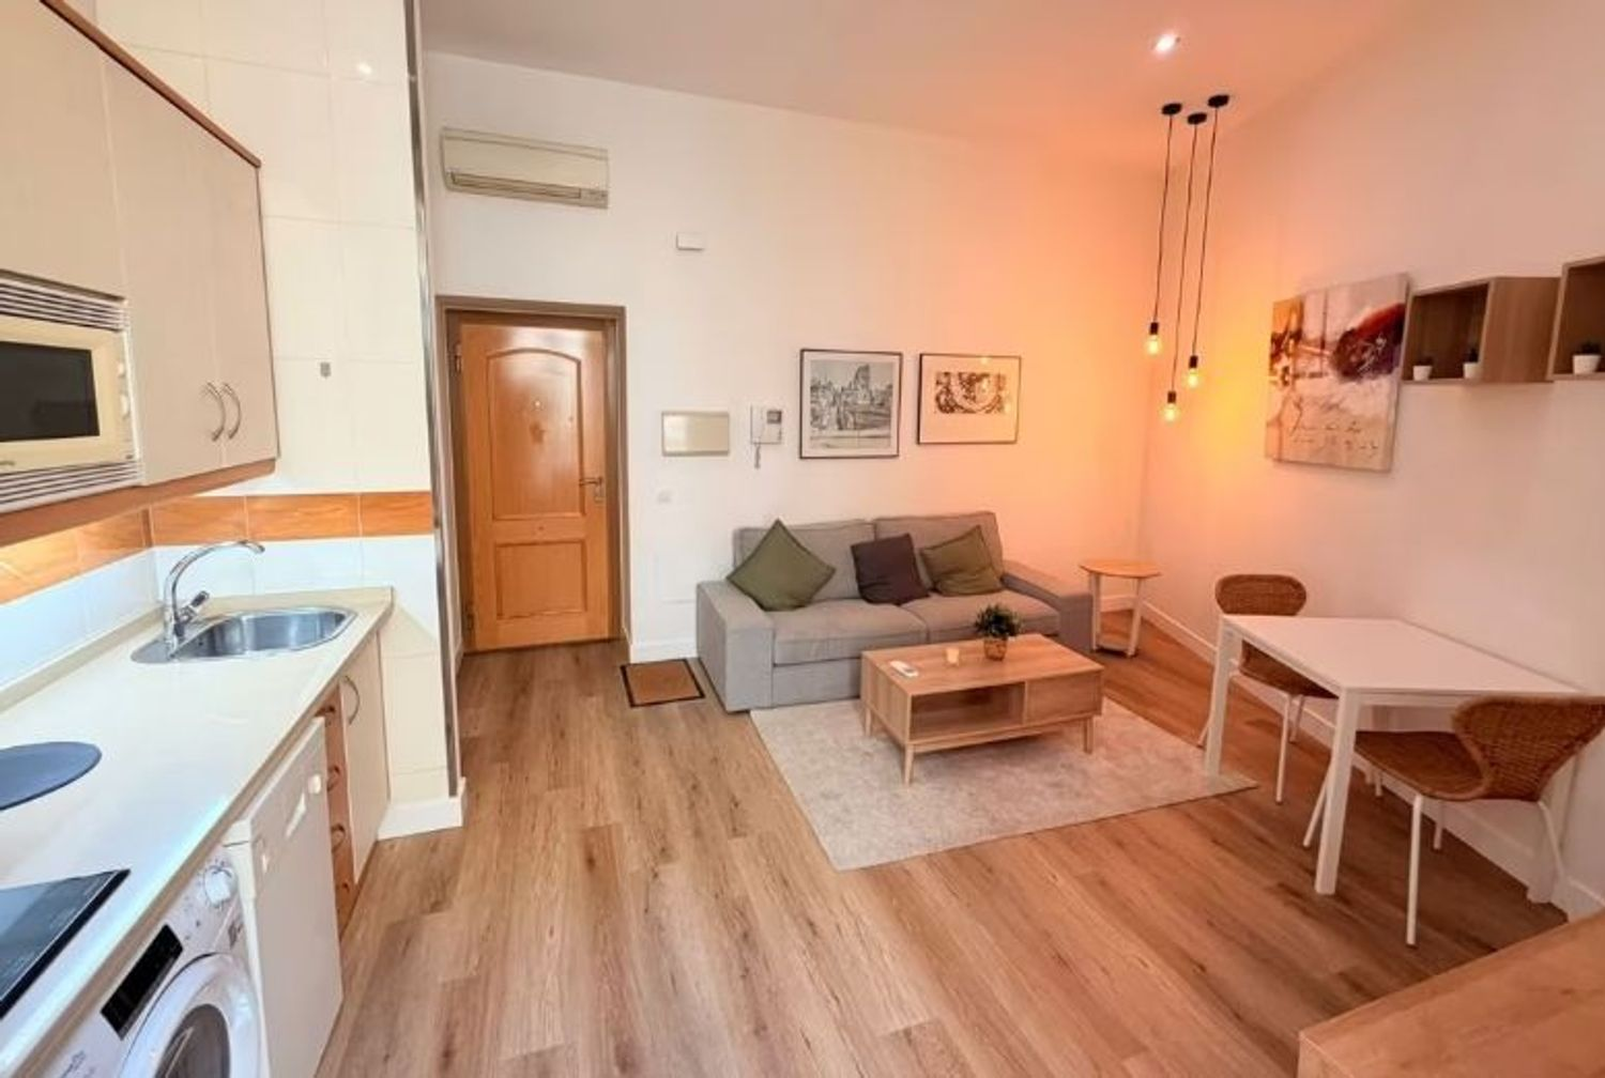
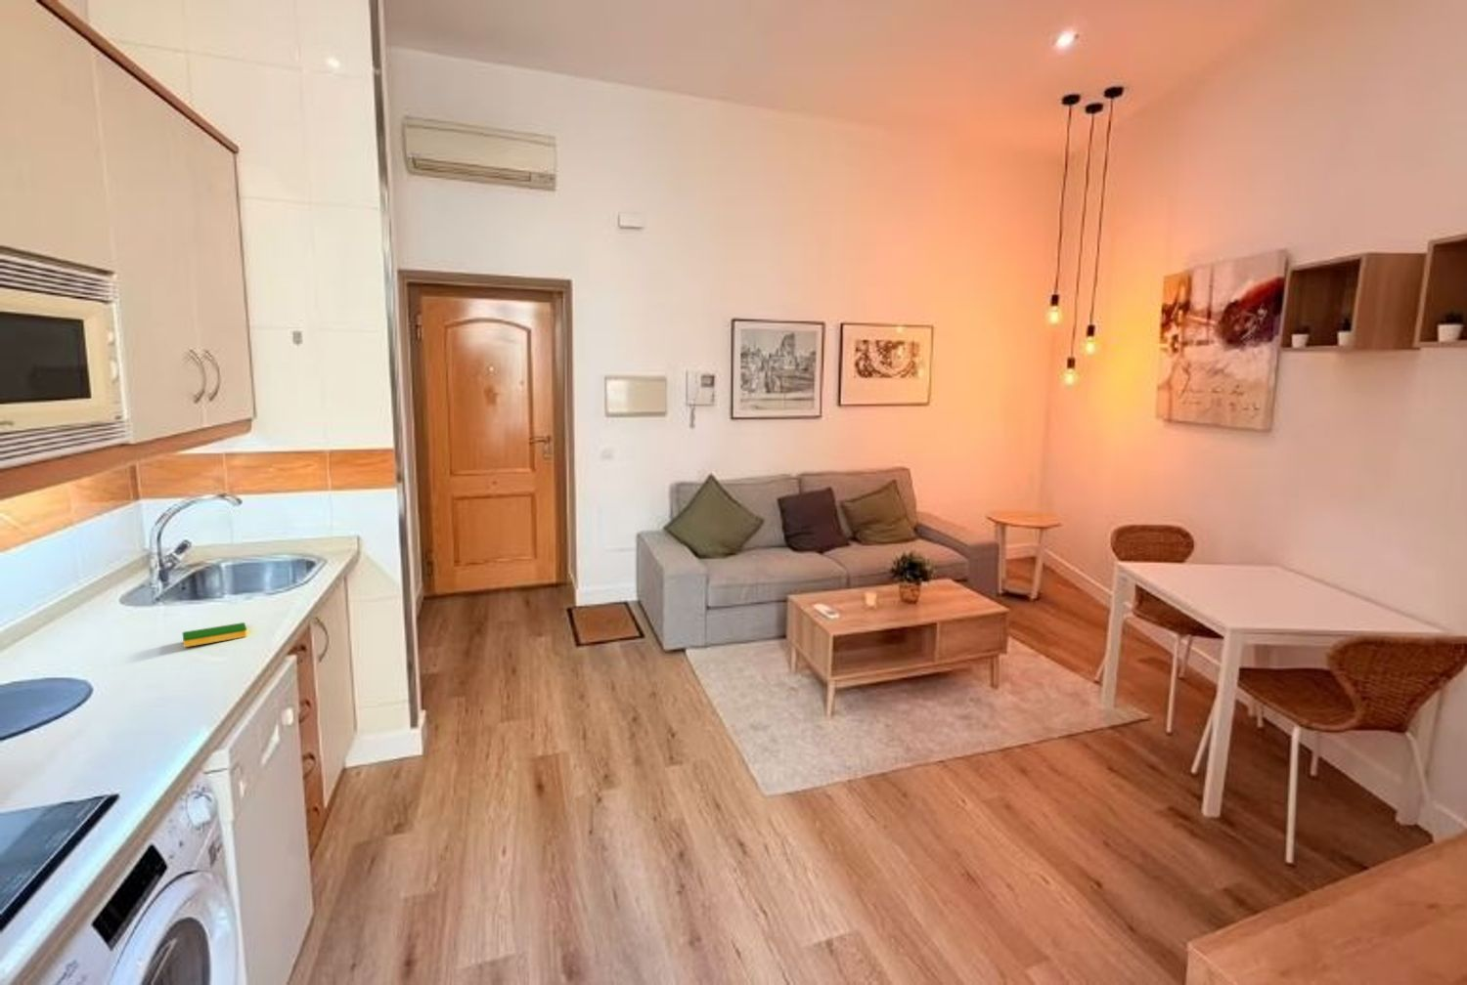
+ dish sponge (216, 634)
